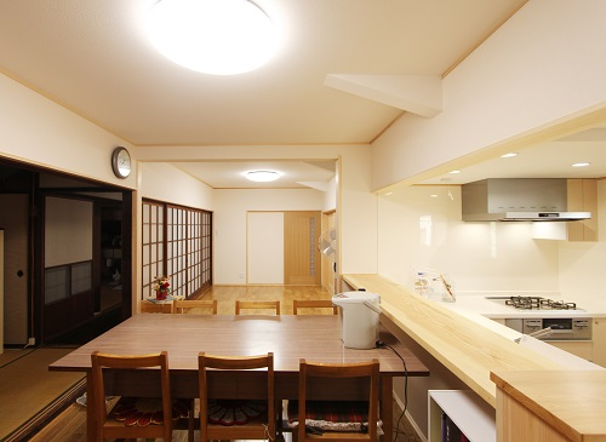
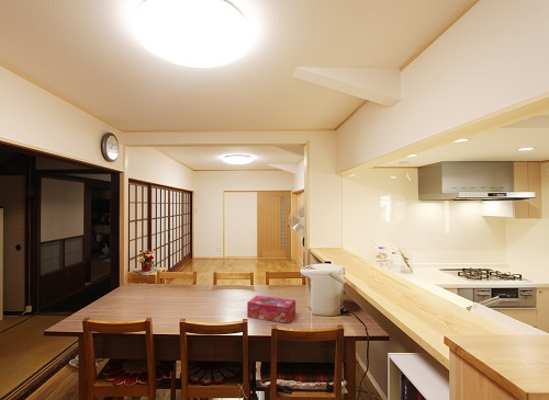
+ tissue box (271, 308)
